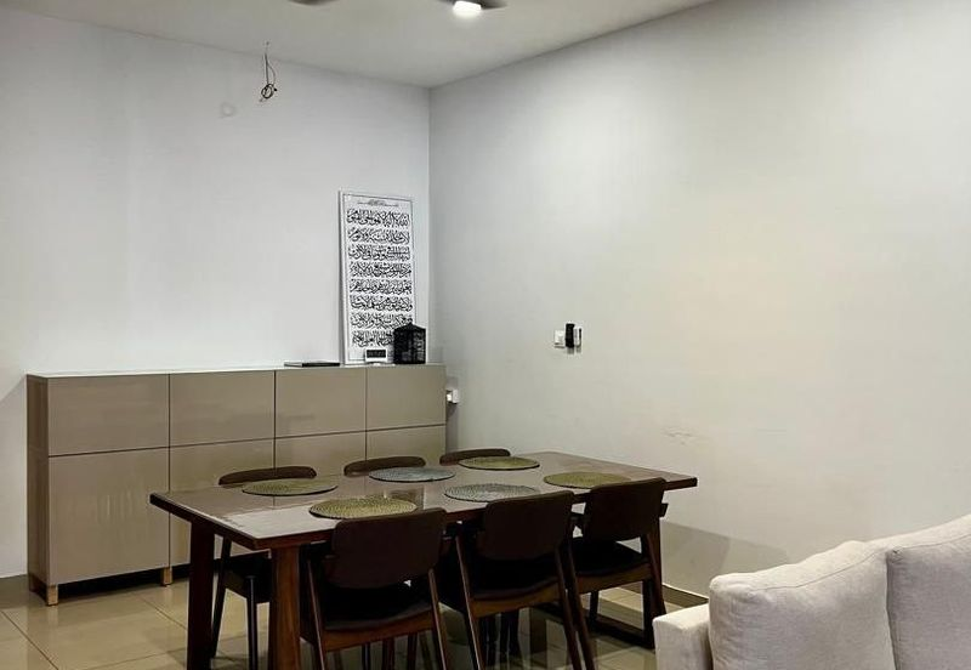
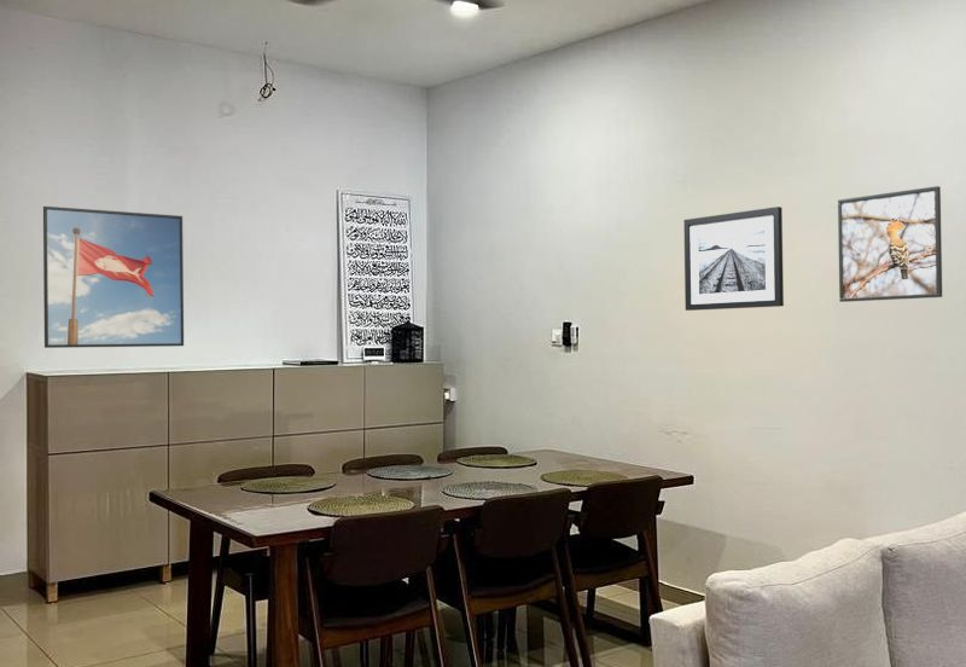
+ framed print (116, 279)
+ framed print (888, 245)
+ wall art (731, 261)
